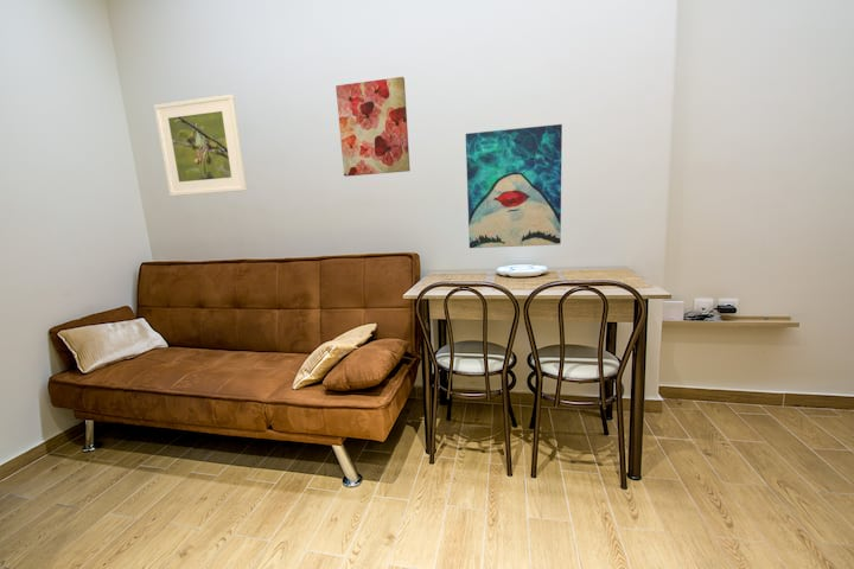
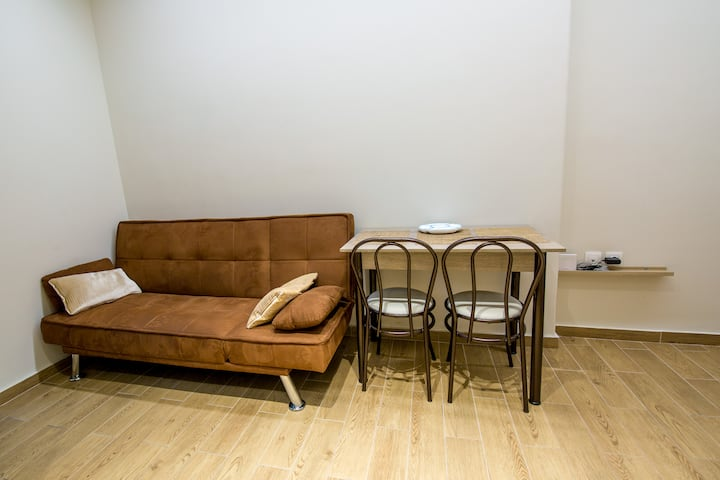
- wall art (372, 128)
- wall art (512, 188)
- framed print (200, 147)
